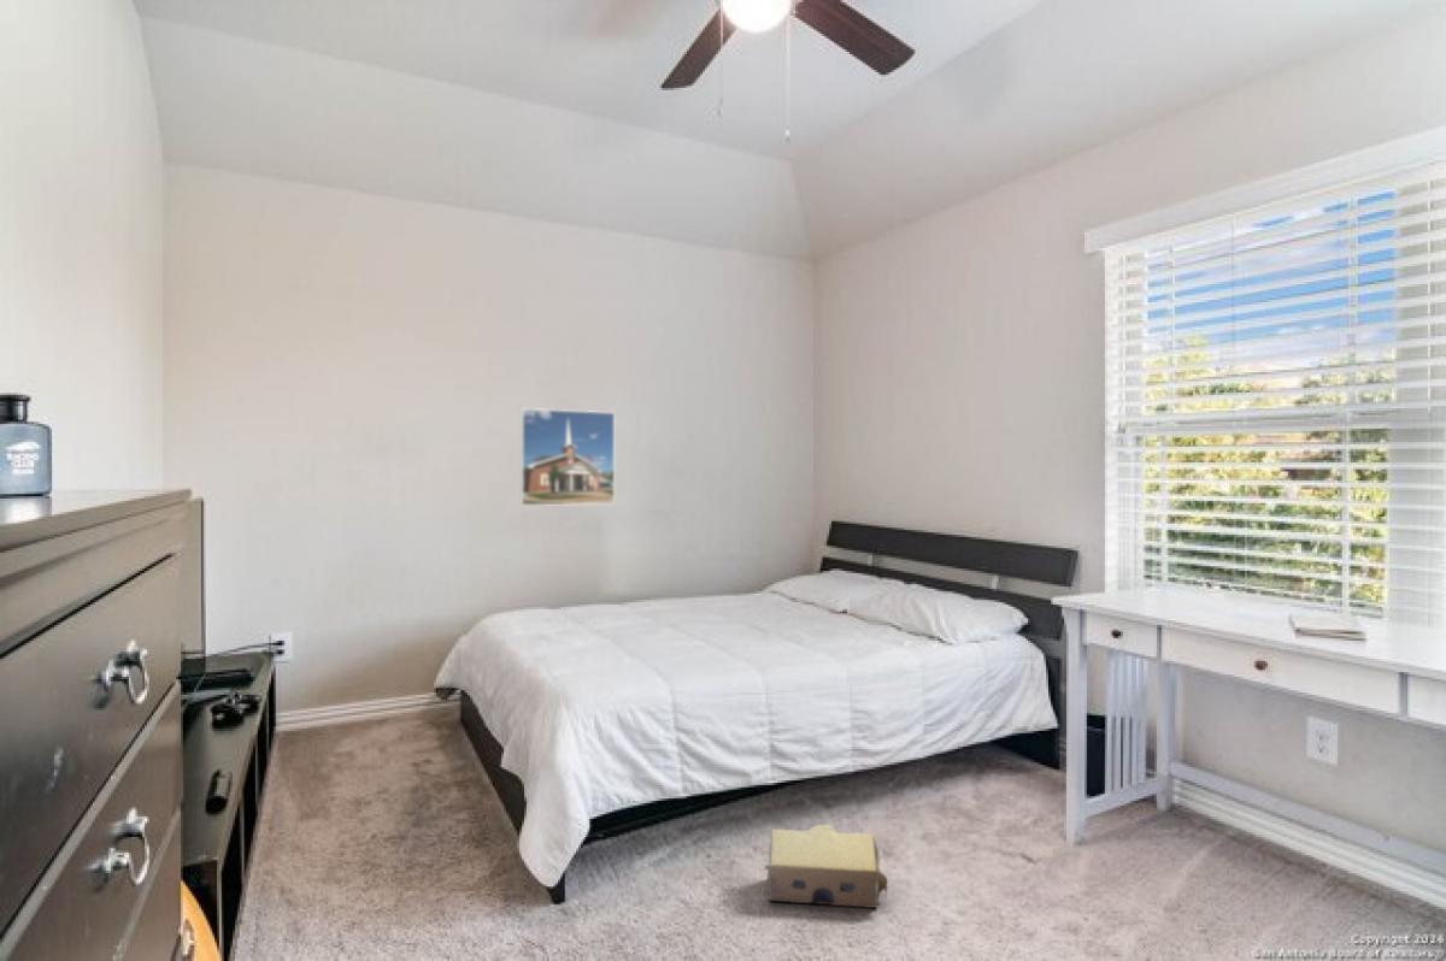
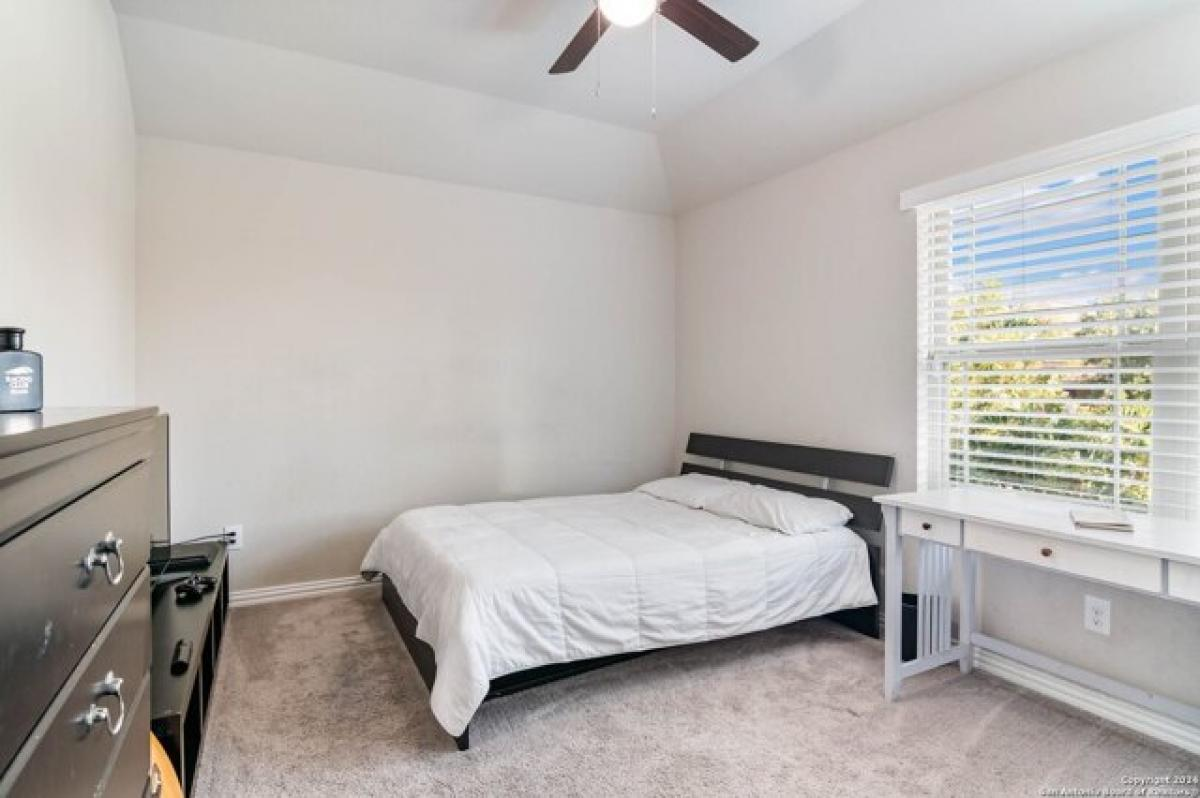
- cardboard box (821, 866)
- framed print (569, 458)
